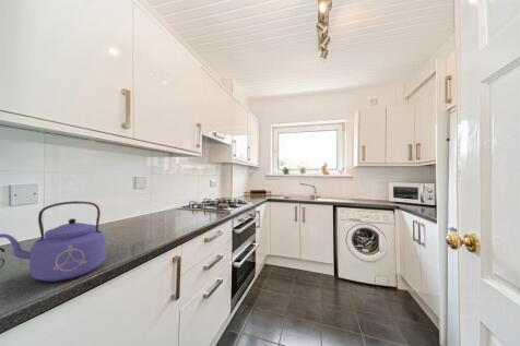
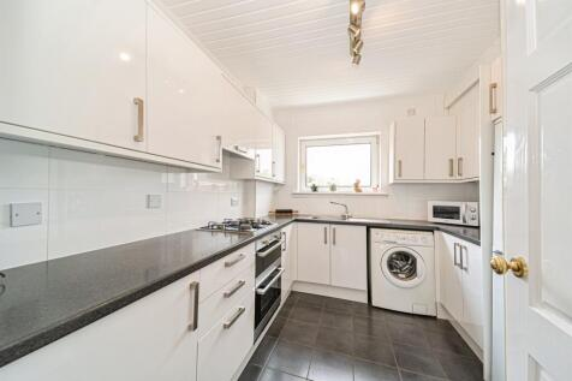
- kettle (58, 237)
